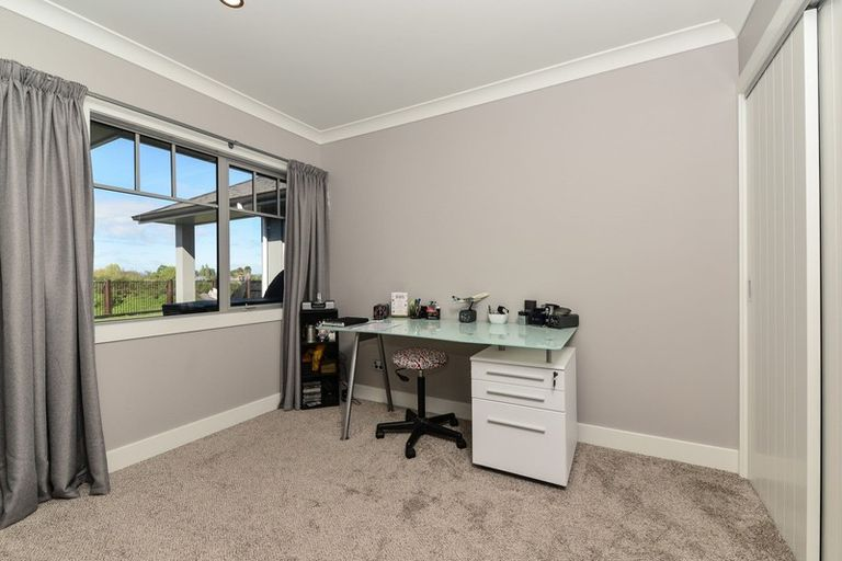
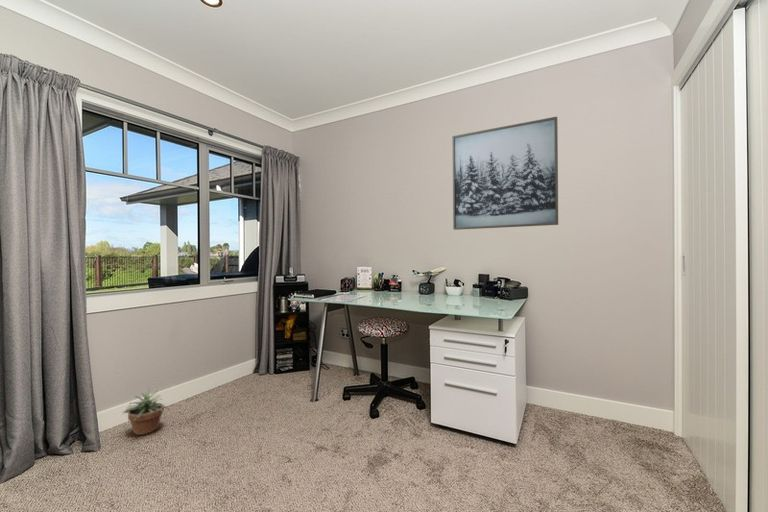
+ wall art (501, 177)
+ potted plant (147, 410)
